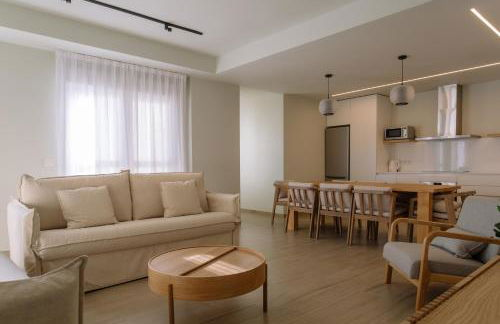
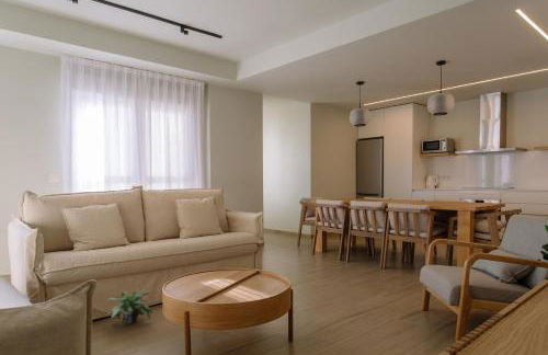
+ potted plant (130, 305)
